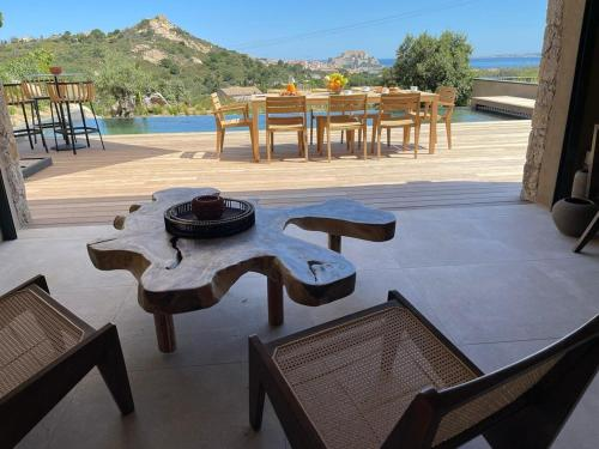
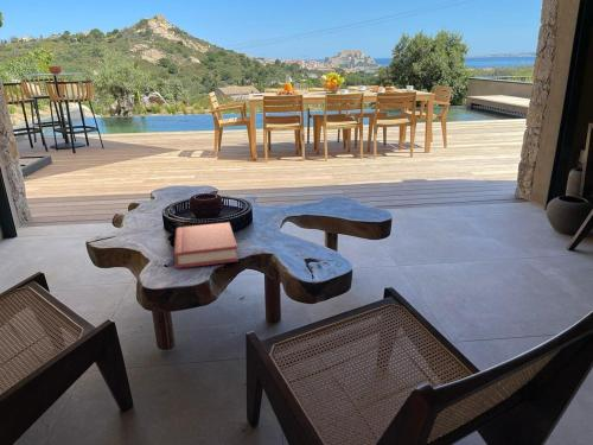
+ hardback book (204, 243)
